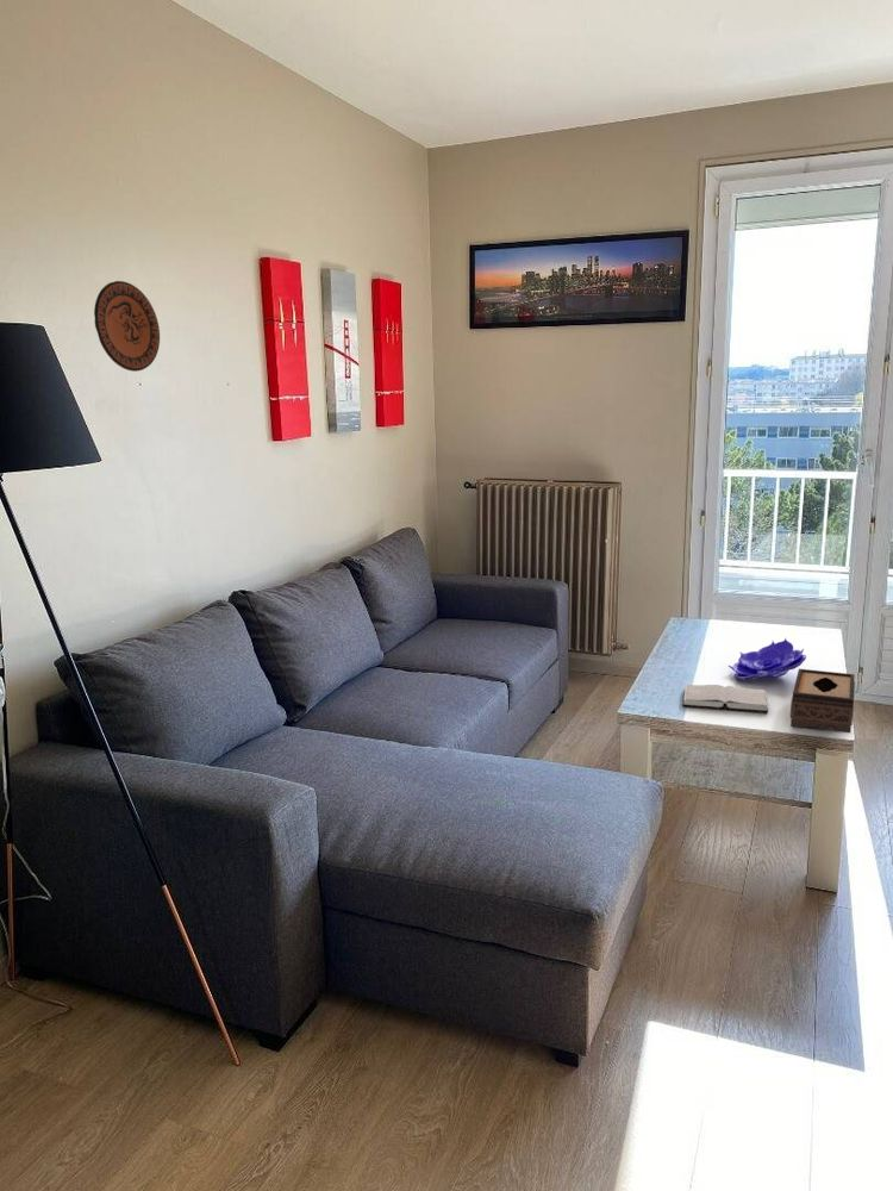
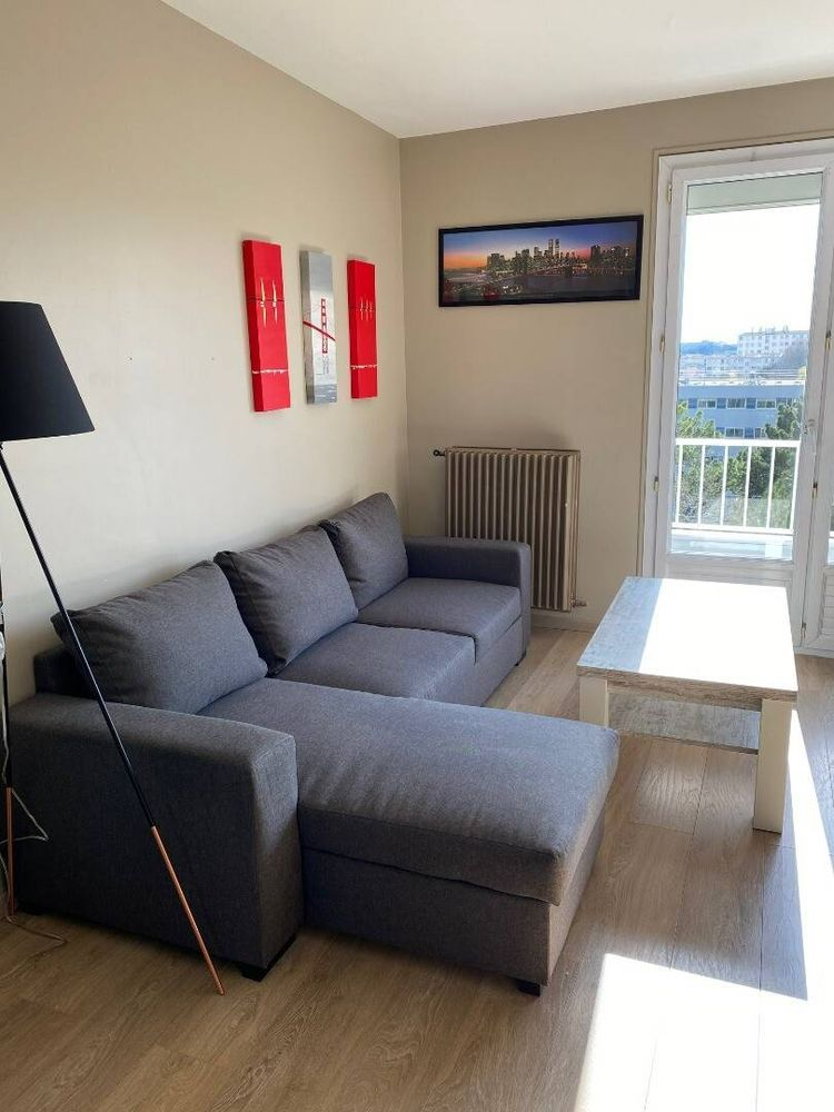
- decorative bowl (766, 659)
- hardback book (724, 697)
- decorative plate (126, 326)
- tissue box (823, 699)
